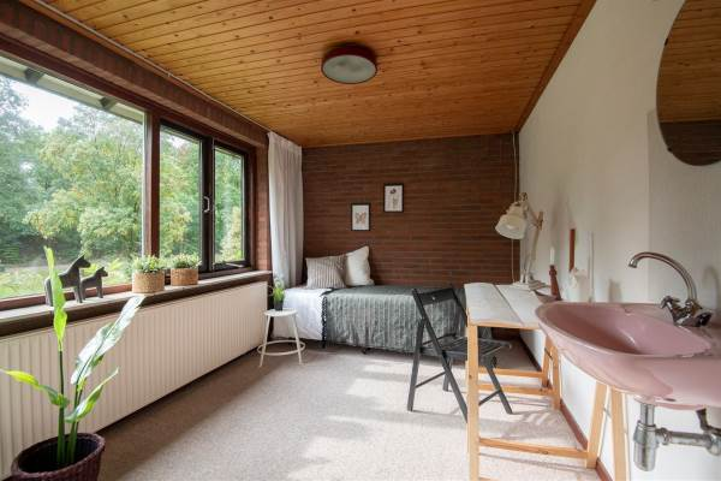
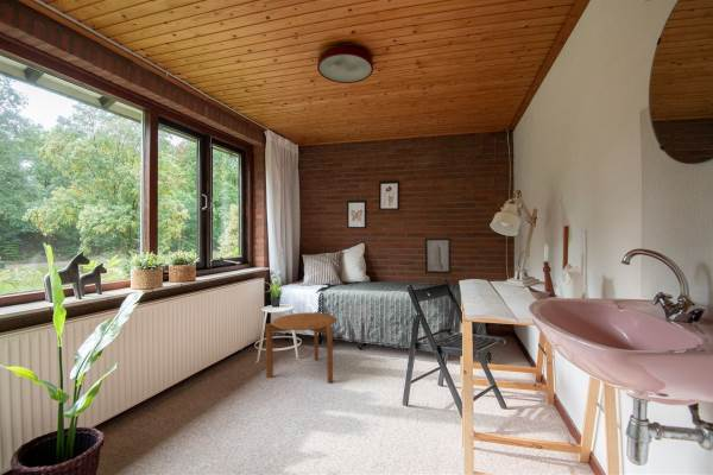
+ wall art (437, 255)
+ side table (315, 346)
